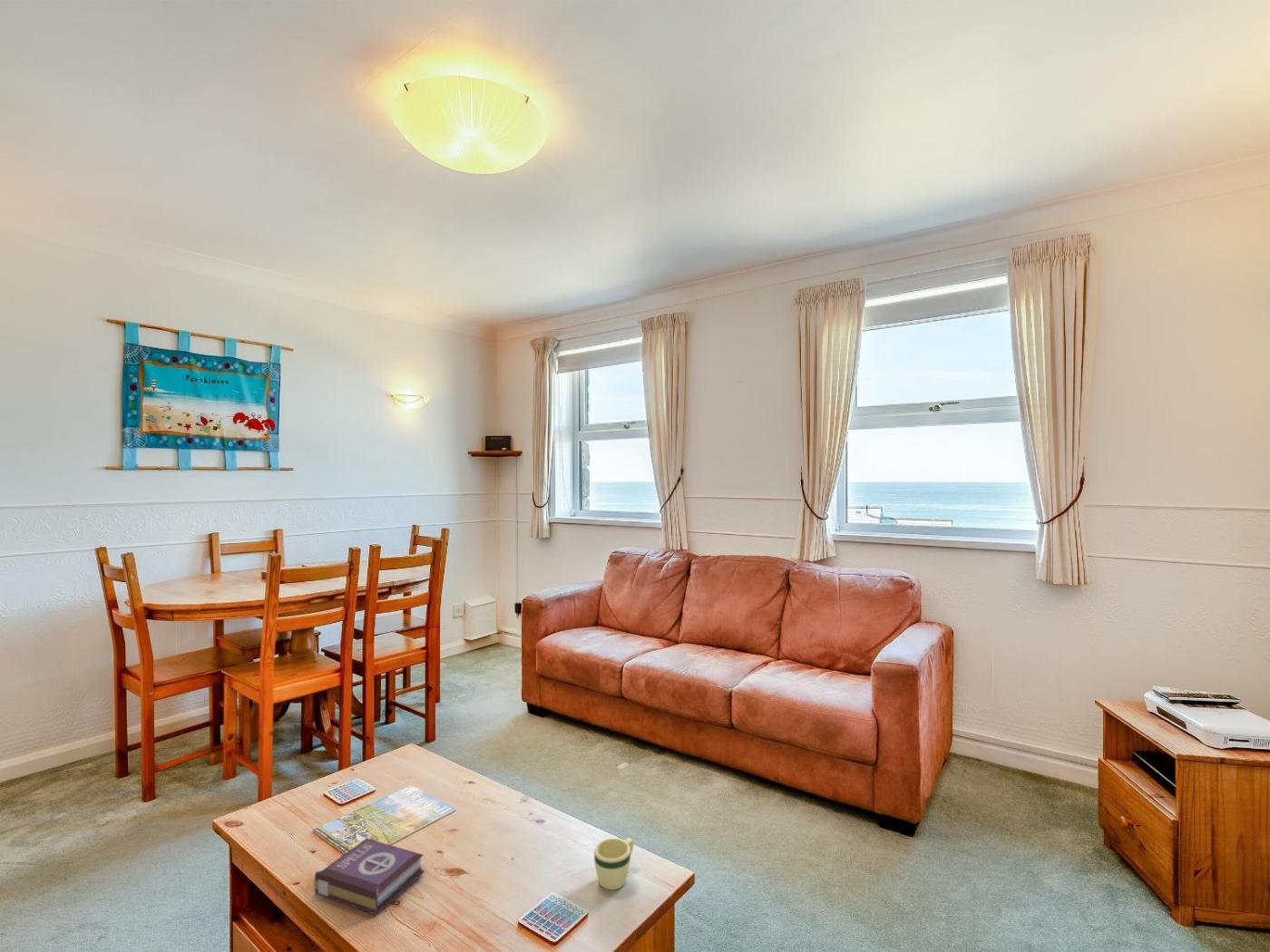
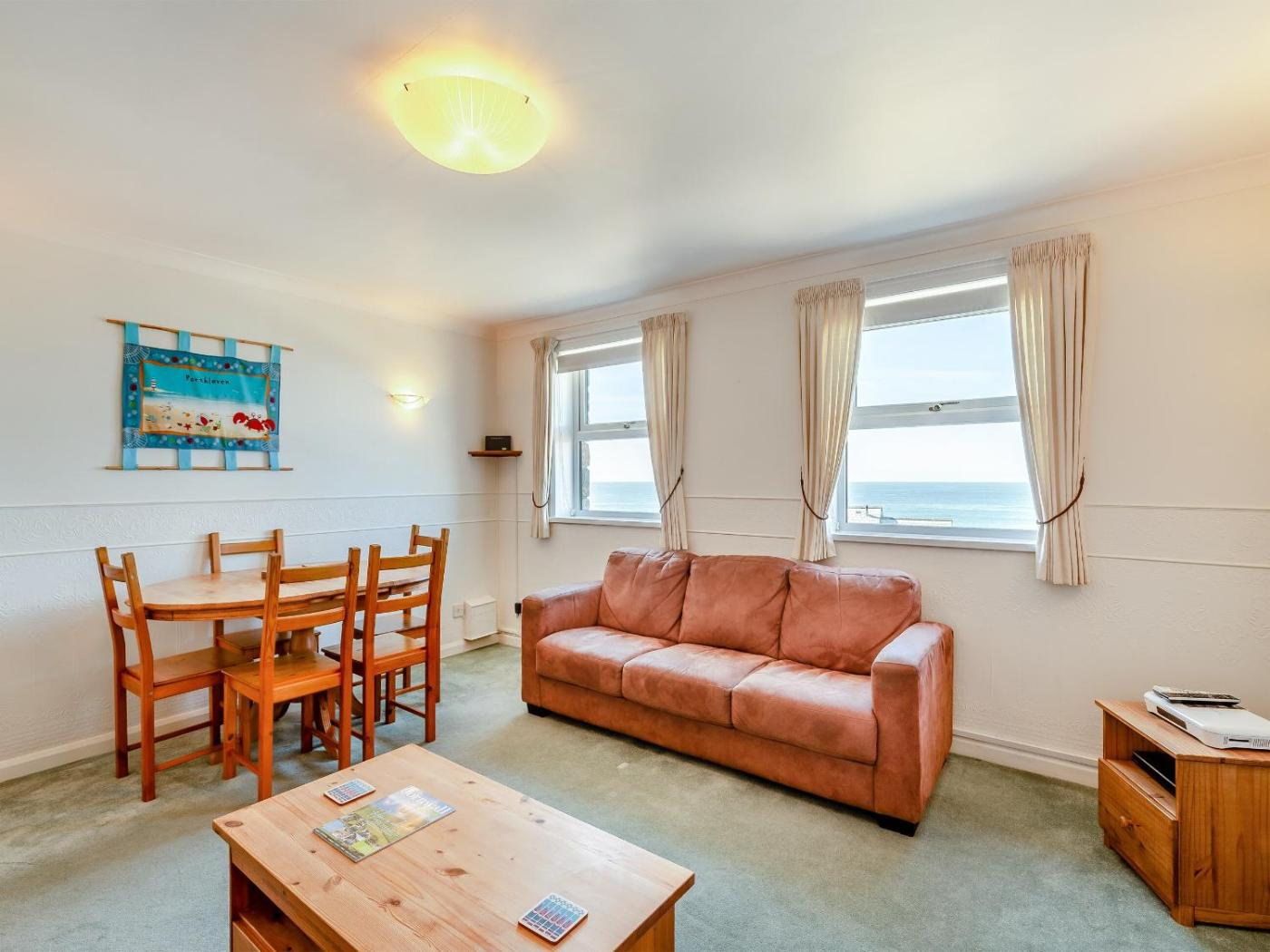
- book (370, 872)
- mug (617, 860)
